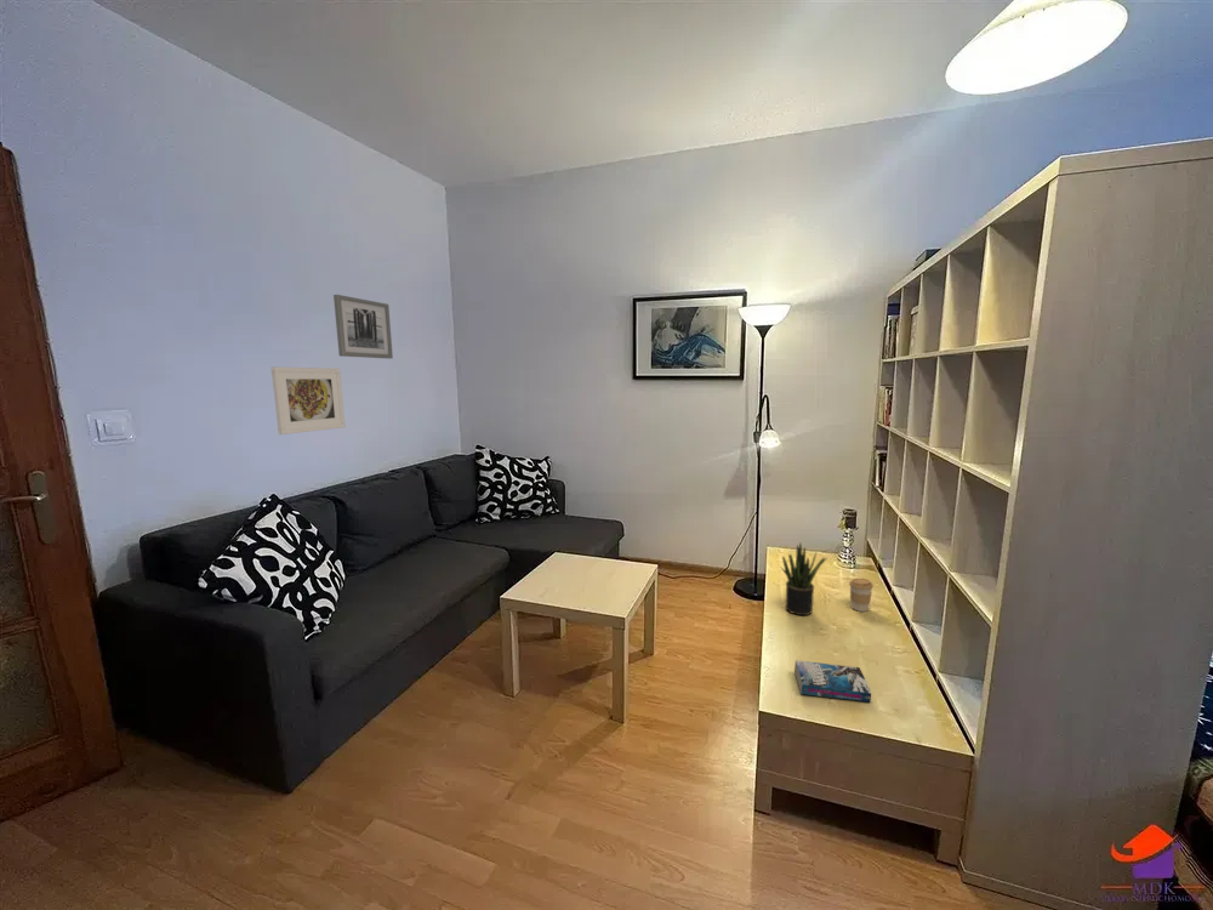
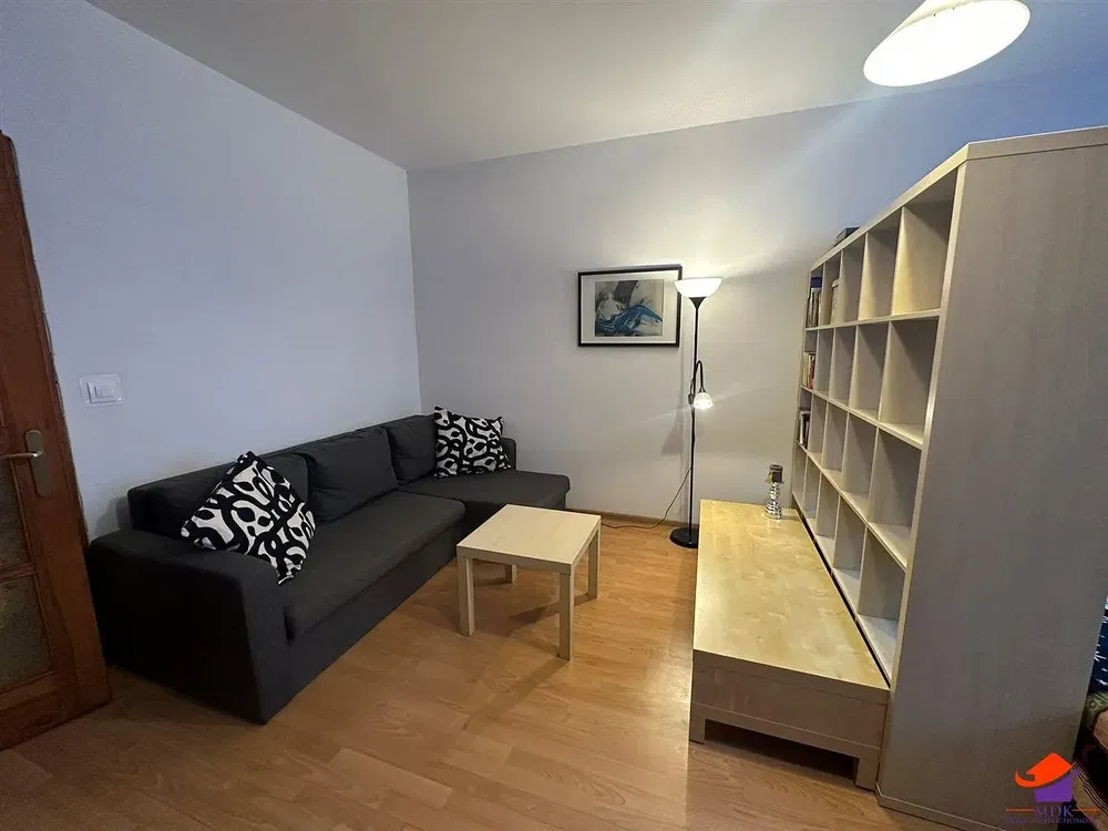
- book (830, 679)
- wall art (365, 329)
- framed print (311, 399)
- coffee cup (860, 593)
- potted plant (803, 578)
